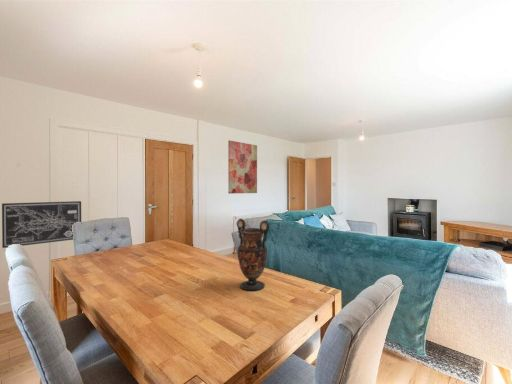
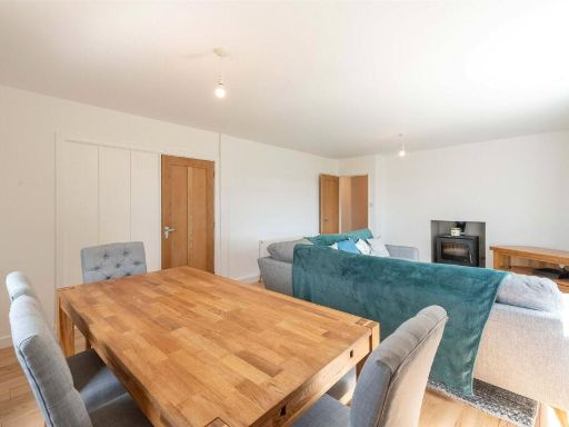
- wall art (44, 222)
- wall art (243, 168)
- vase (252, 252)
